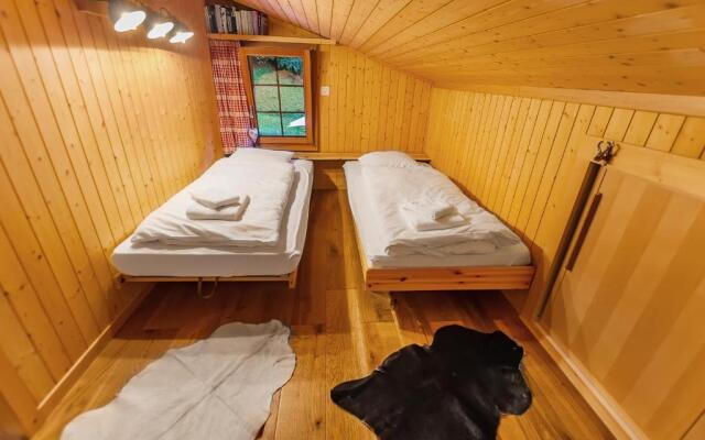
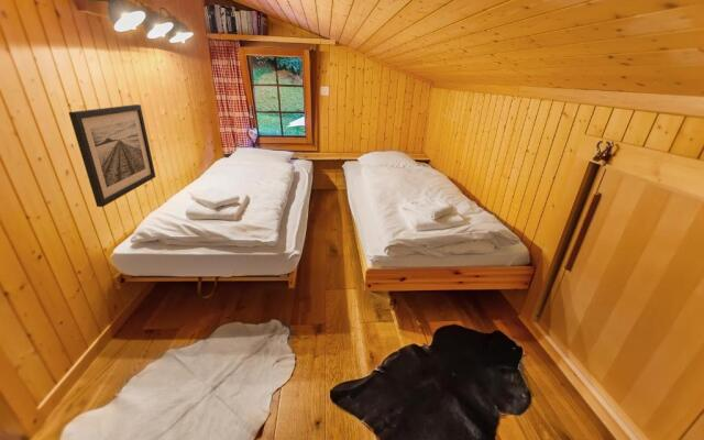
+ wall art (120, 151)
